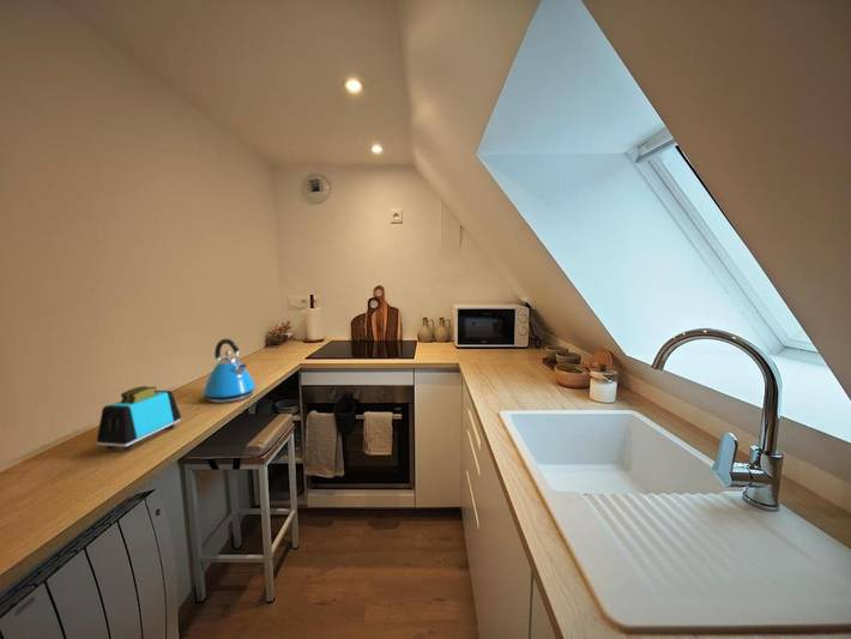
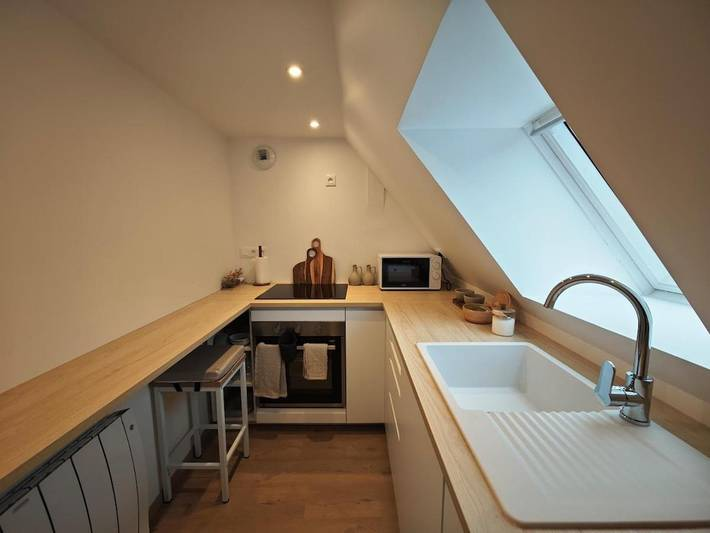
- kettle (228, 367)
- toaster (140, 412)
